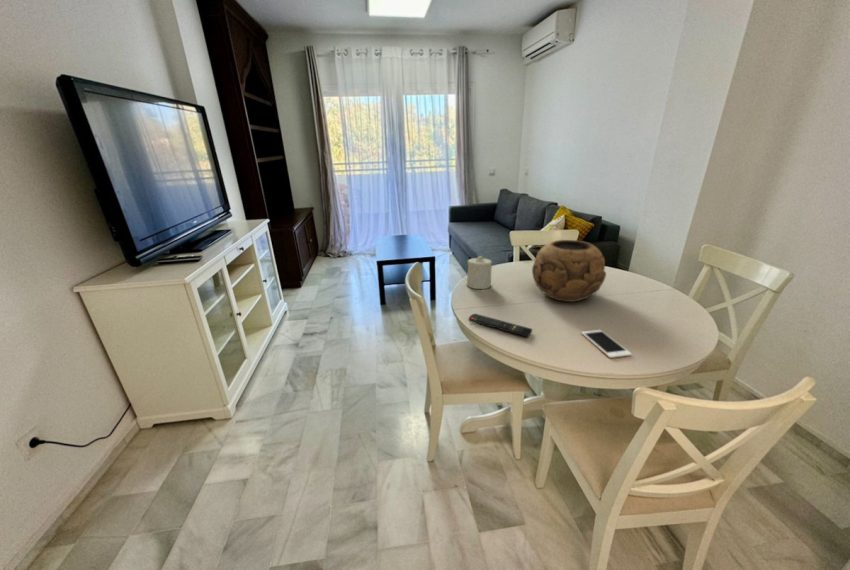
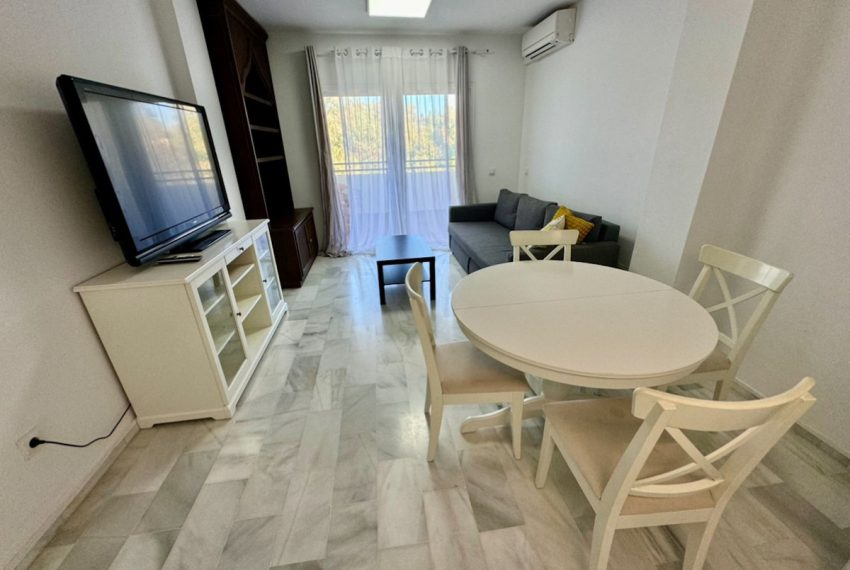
- candle (478, 270)
- cell phone (604, 342)
- decorative bowl (567, 270)
- remote control (498, 325)
